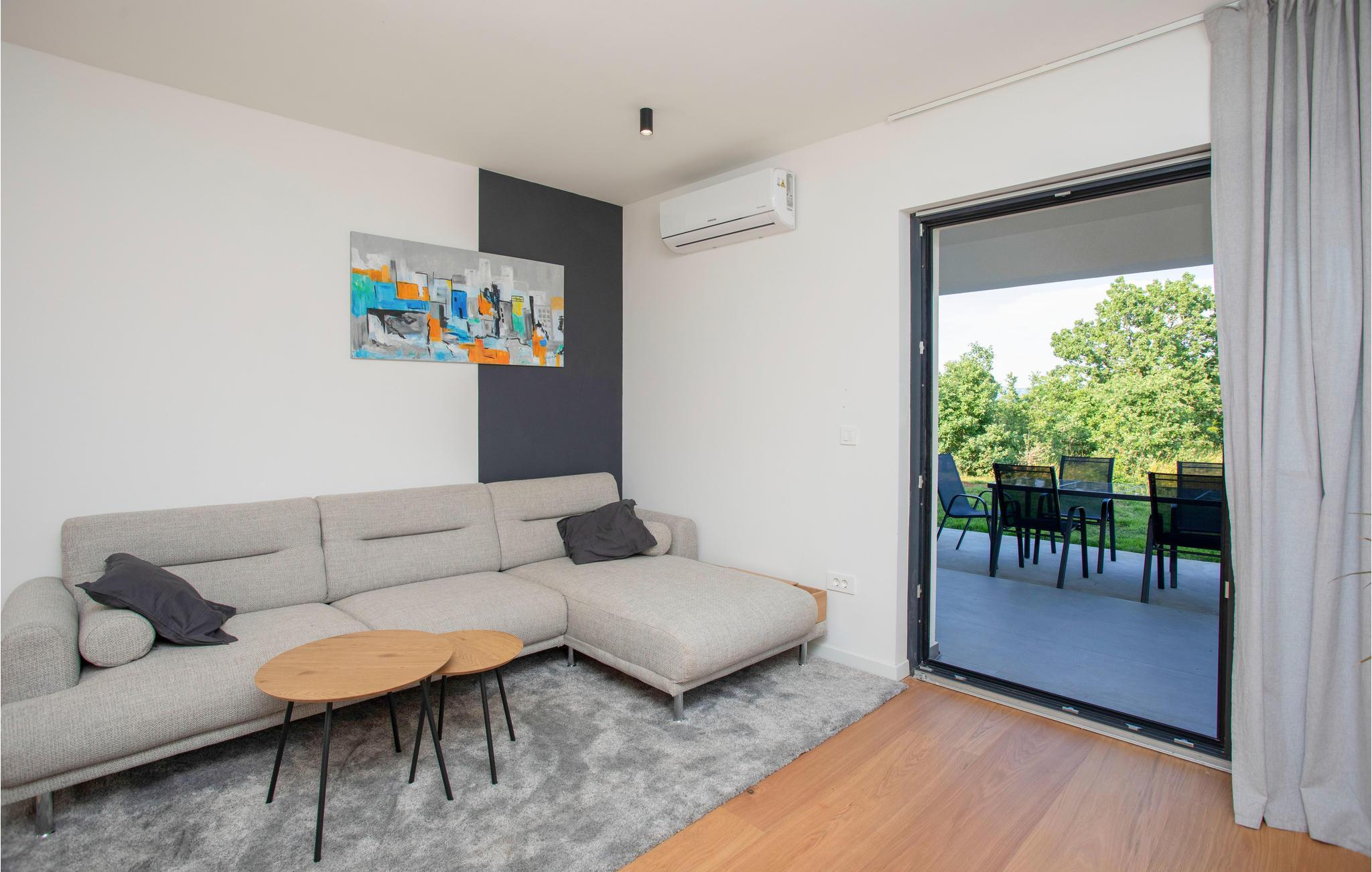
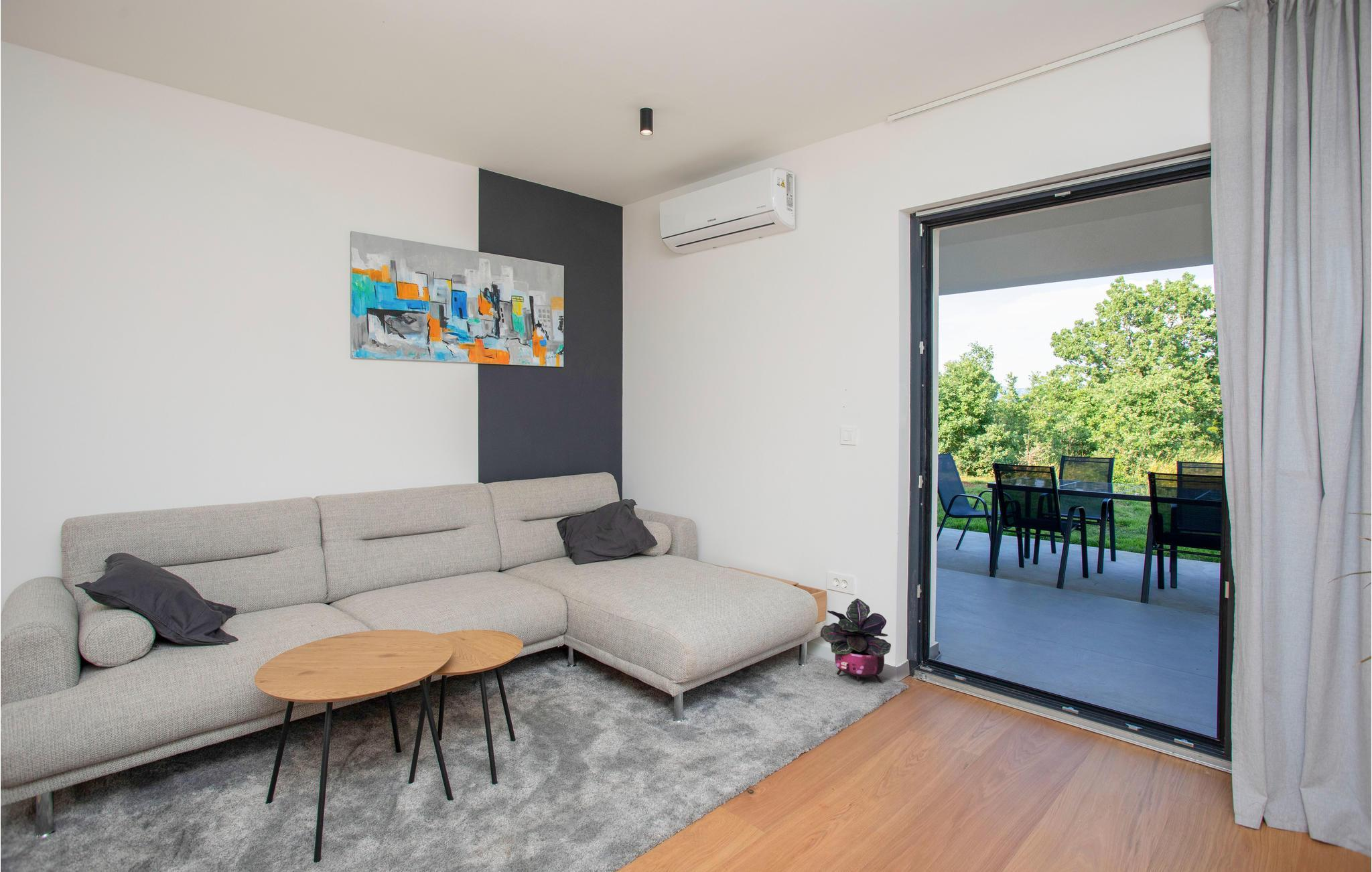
+ potted plant (858, 640)
